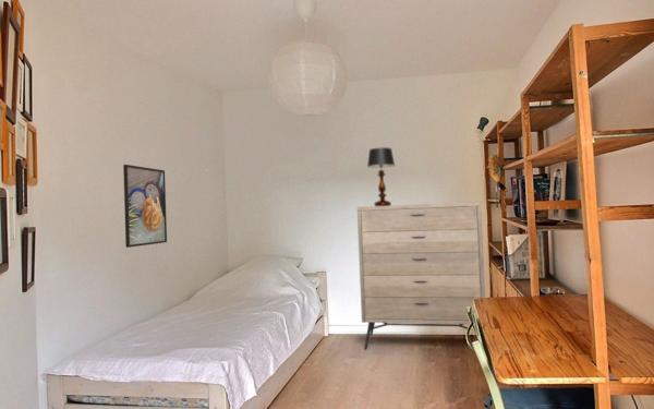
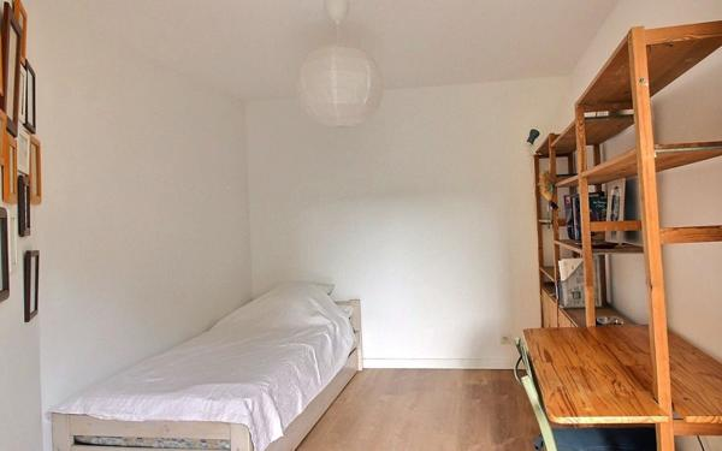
- table lamp (382, 177)
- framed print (146, 206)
- dresser (420, 273)
